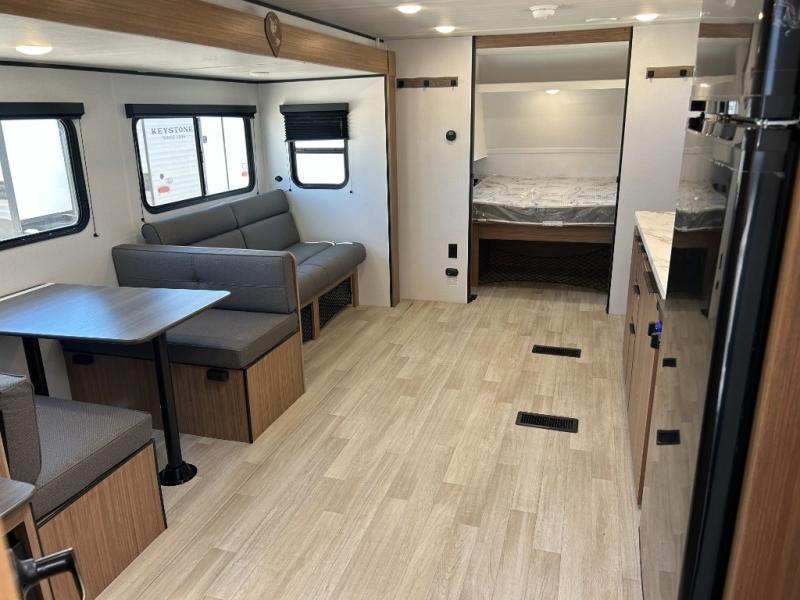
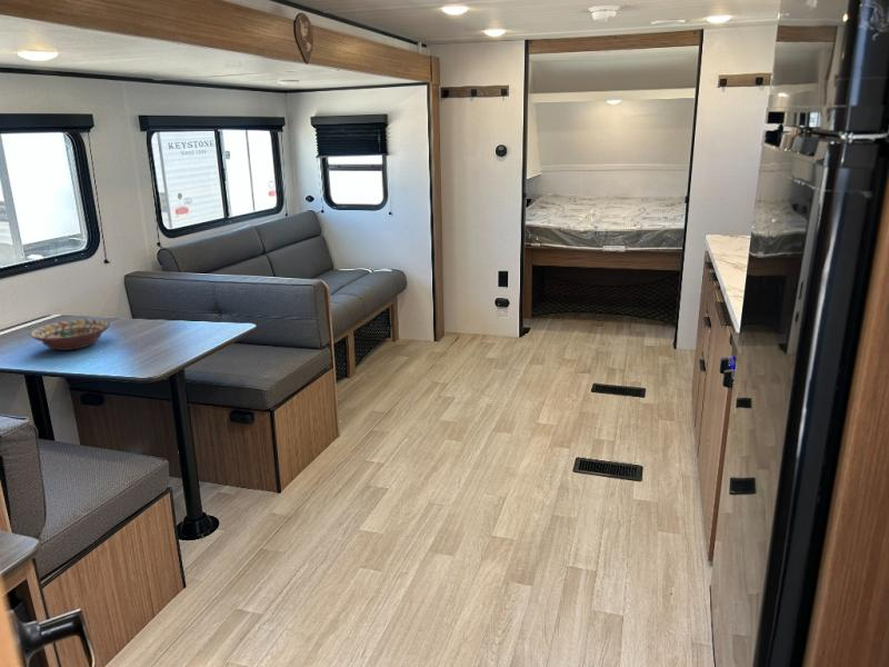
+ decorative bowl (71, 336)
